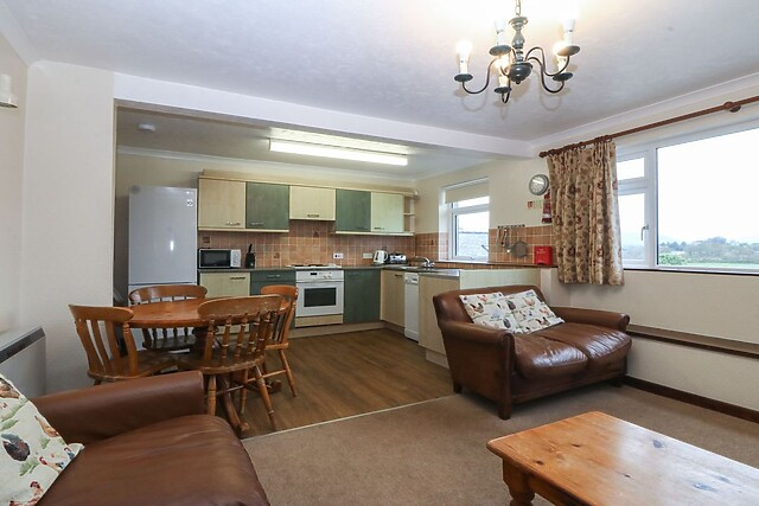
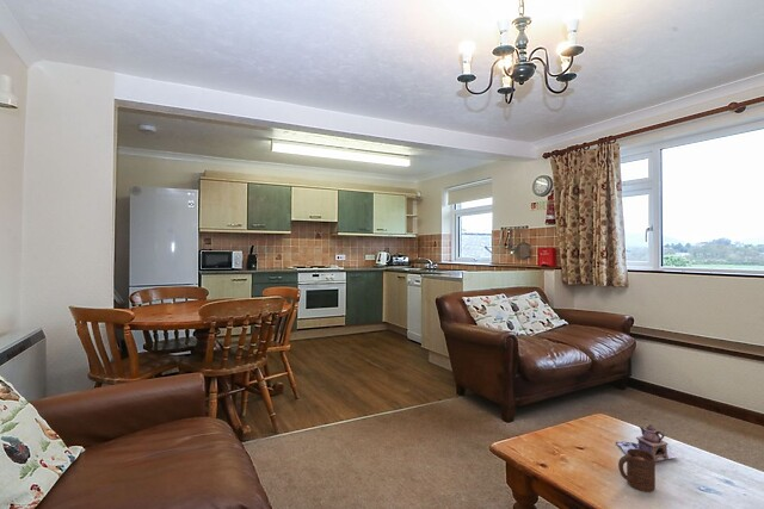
+ teapot (649, 439)
+ cup (637, 470)
